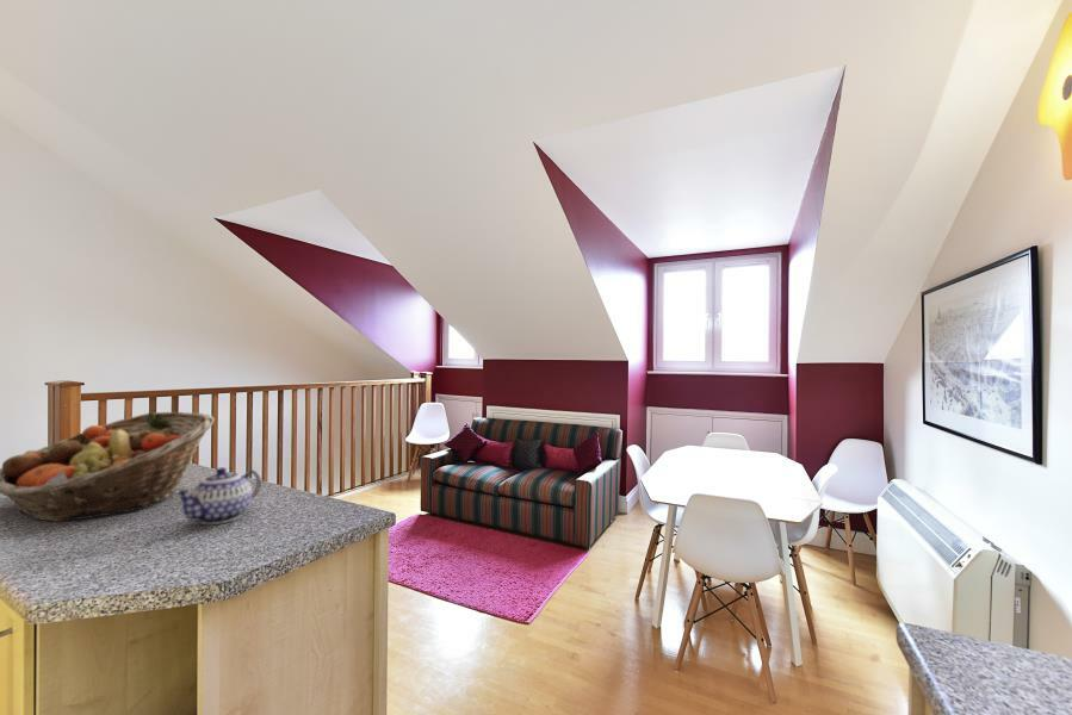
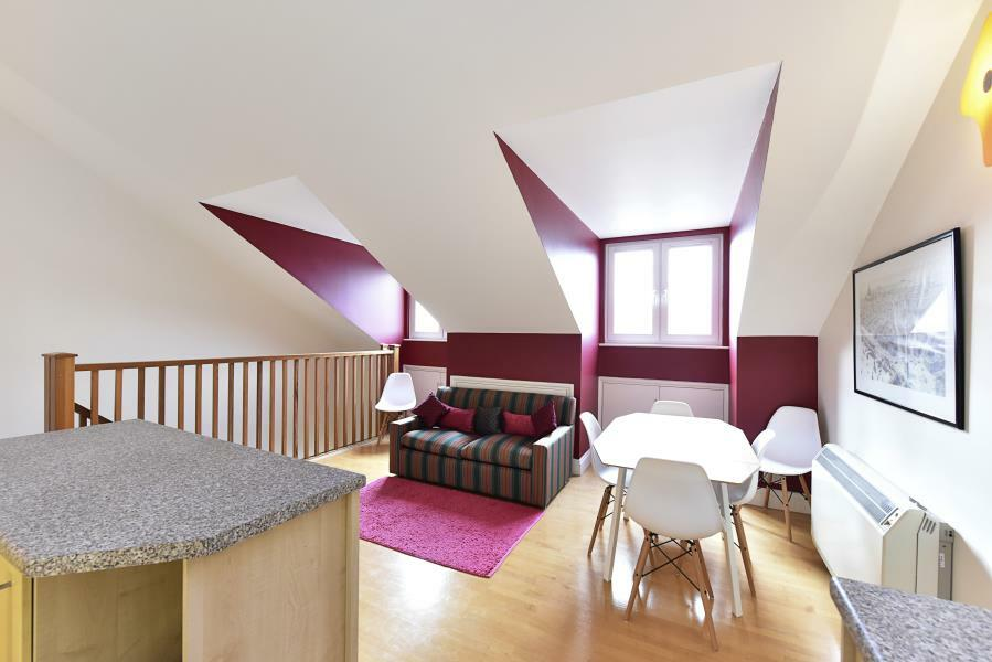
- teapot (221, 492)
- fruit basket (113, 459)
